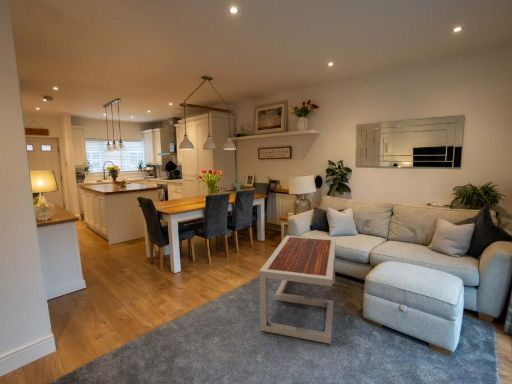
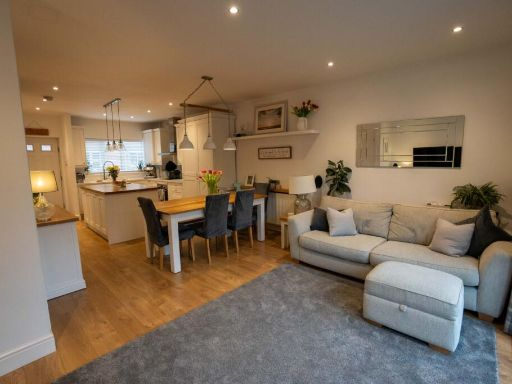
- coffee table (303, 277)
